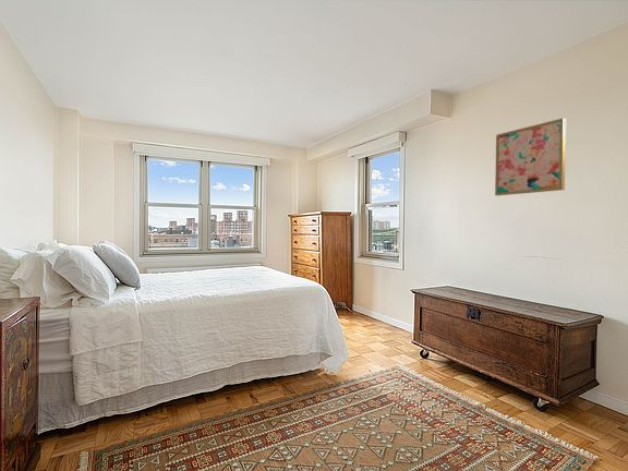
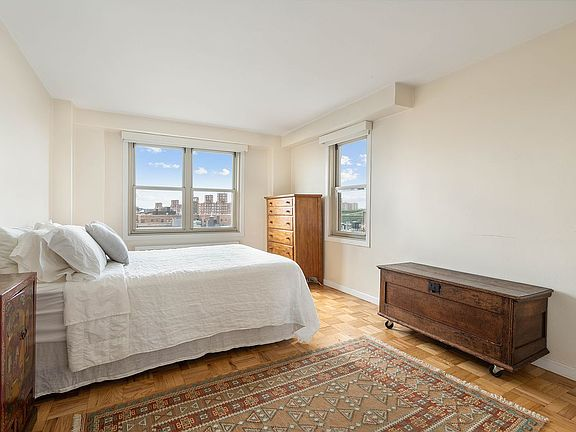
- wall art (528, 159)
